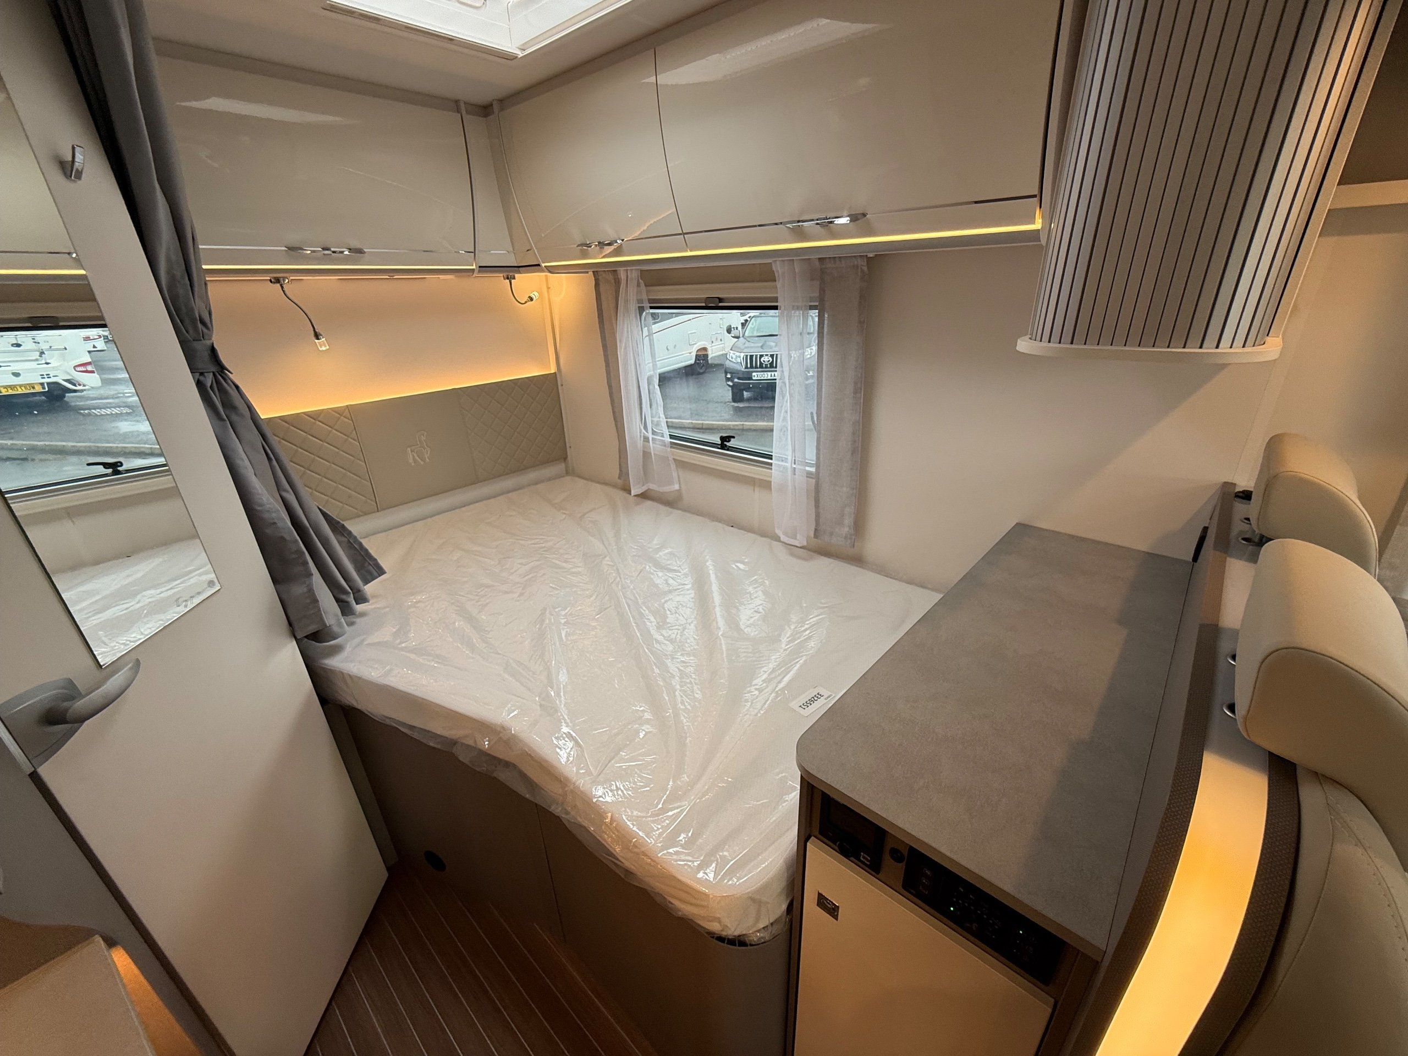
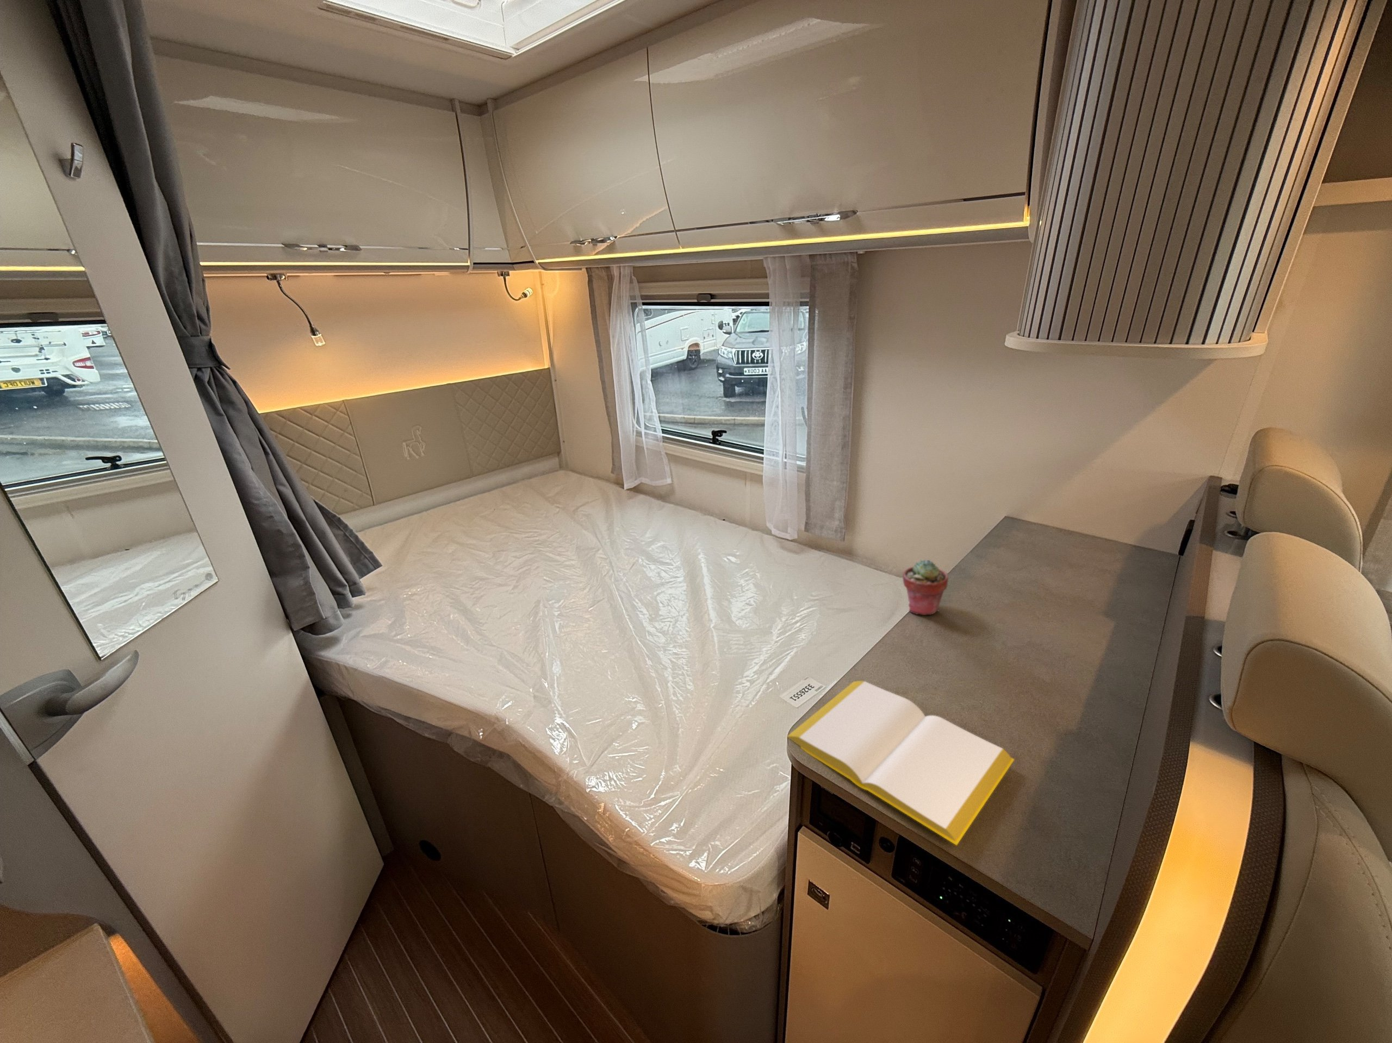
+ notepad (893, 744)
+ potted succulent (924, 585)
